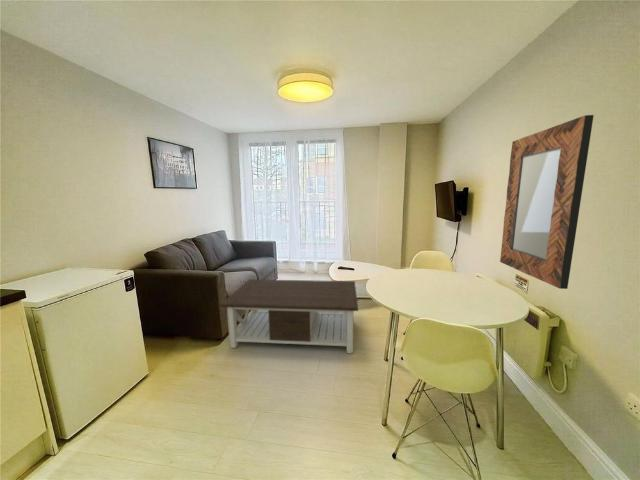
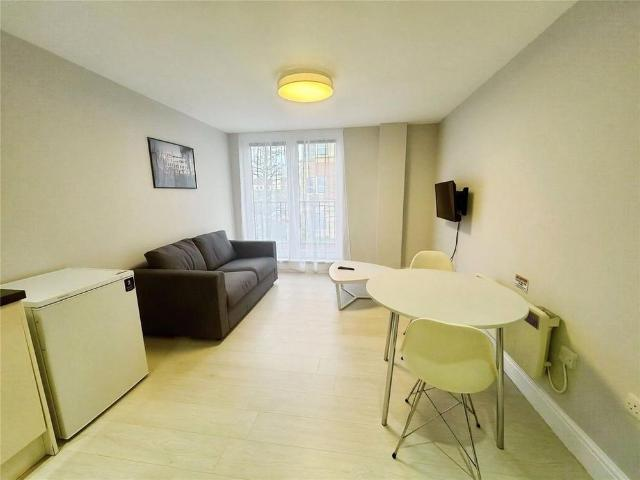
- home mirror (535, 205)
- coffee table (295, 312)
